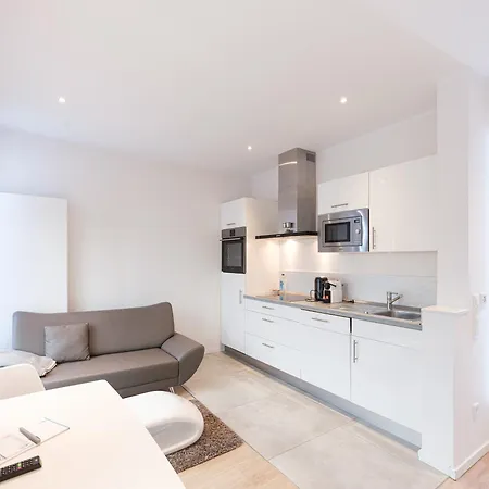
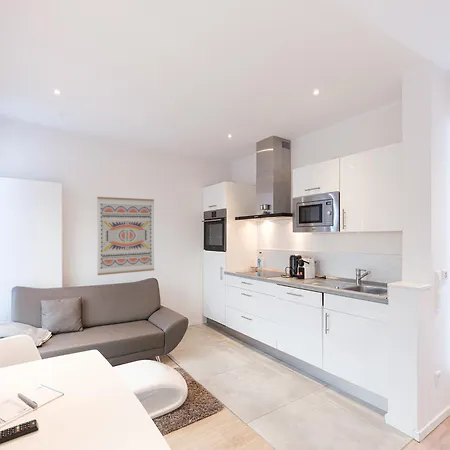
+ wall art (127, 235)
